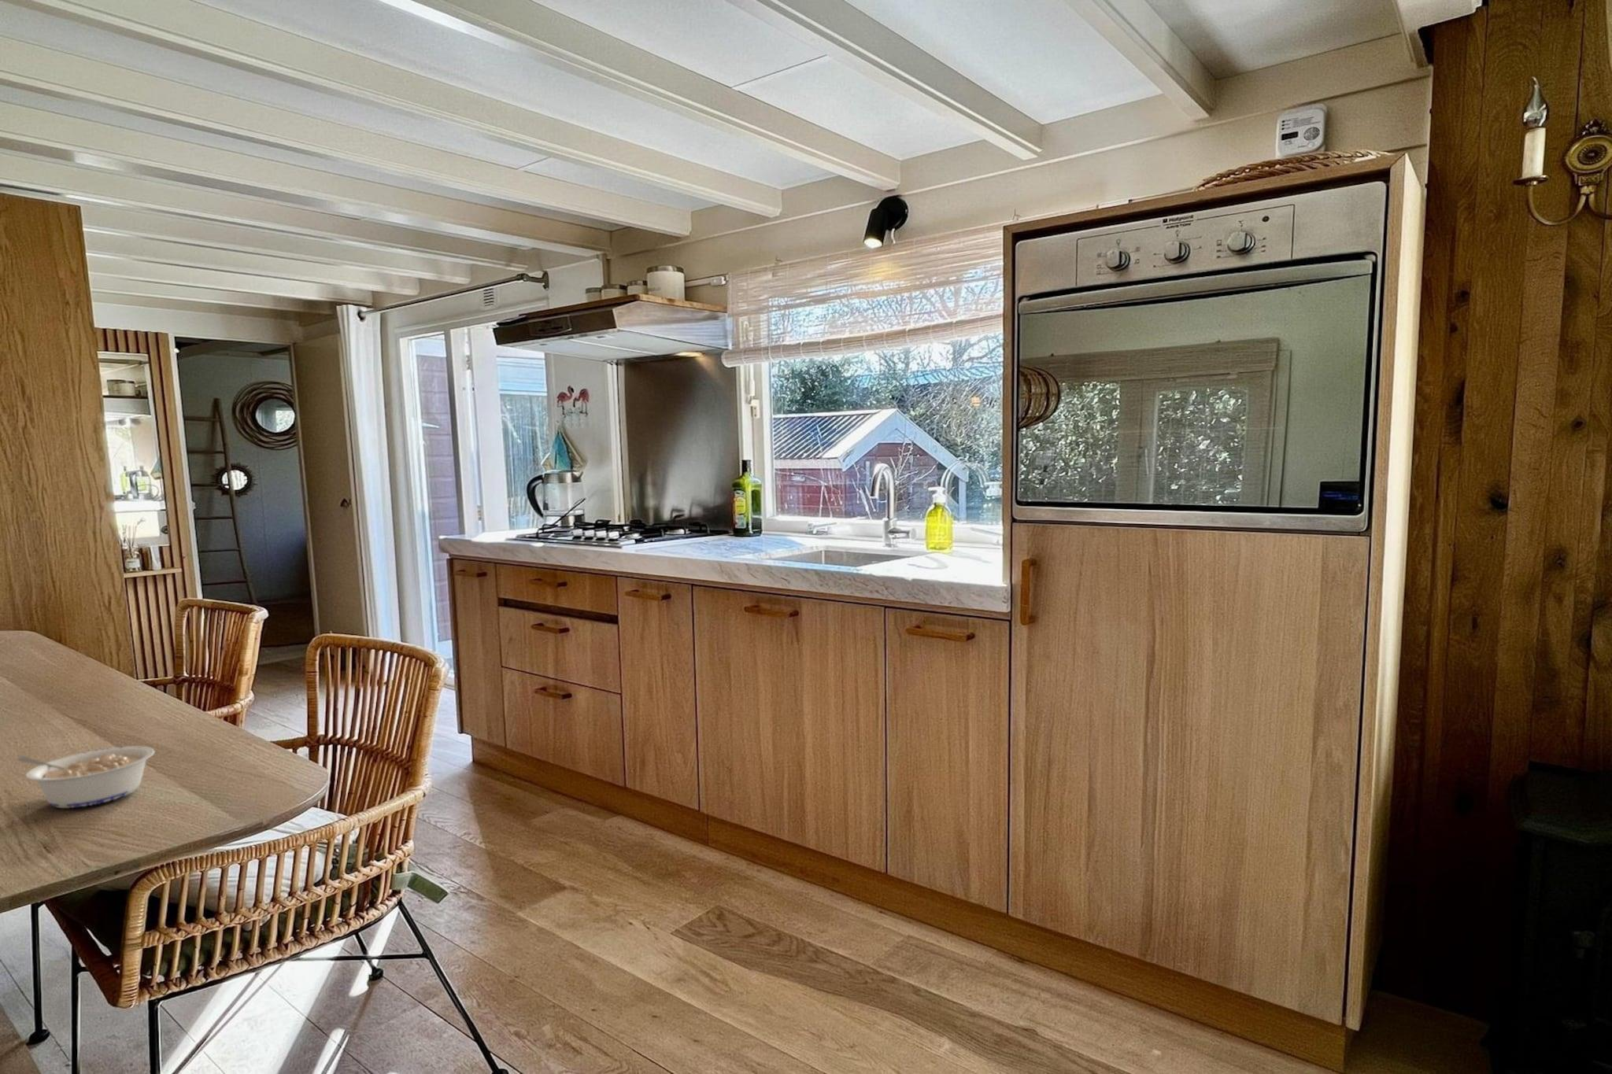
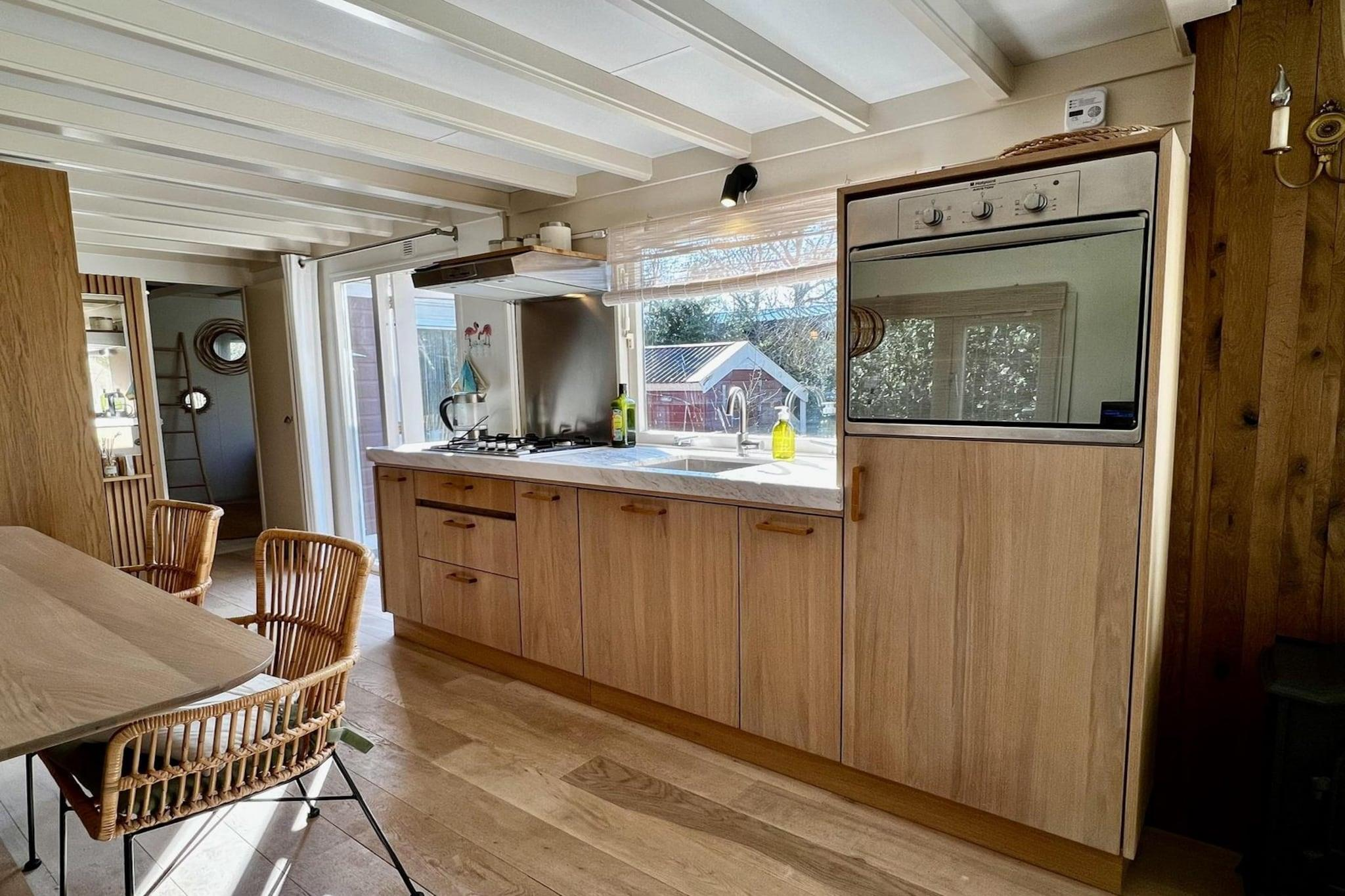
- legume (89, 776)
